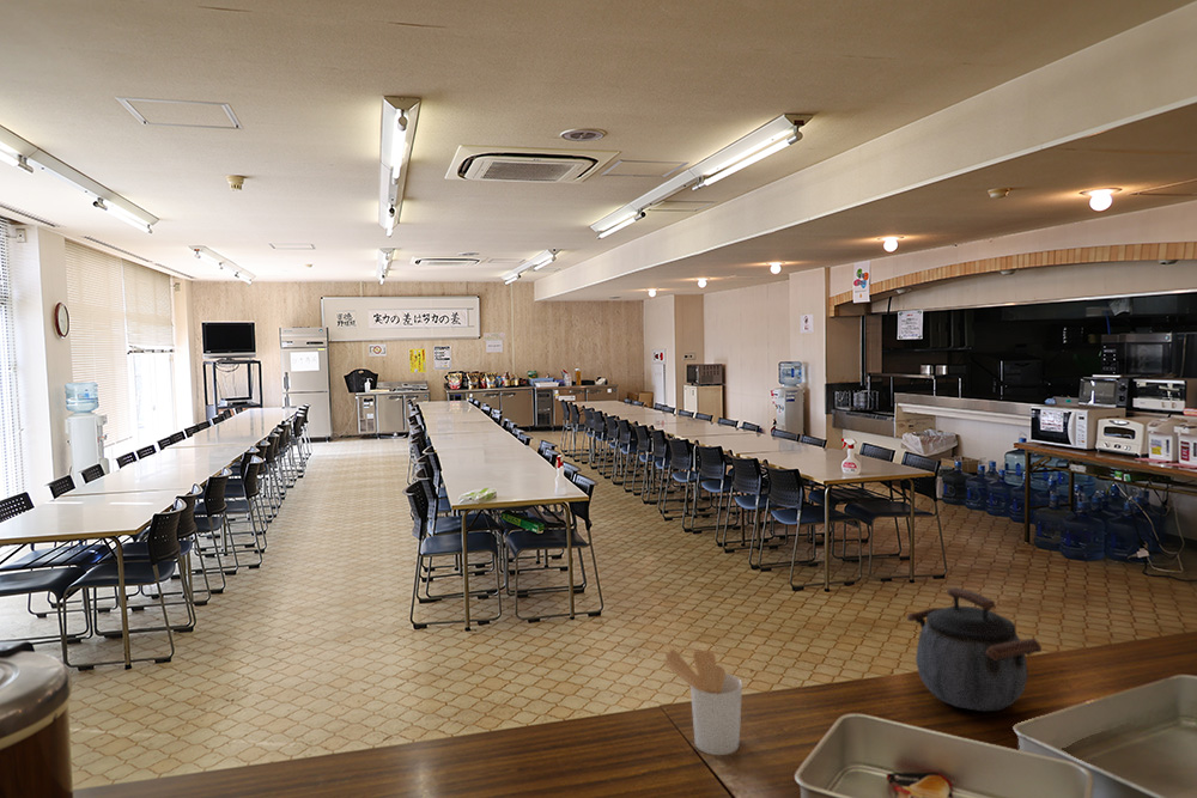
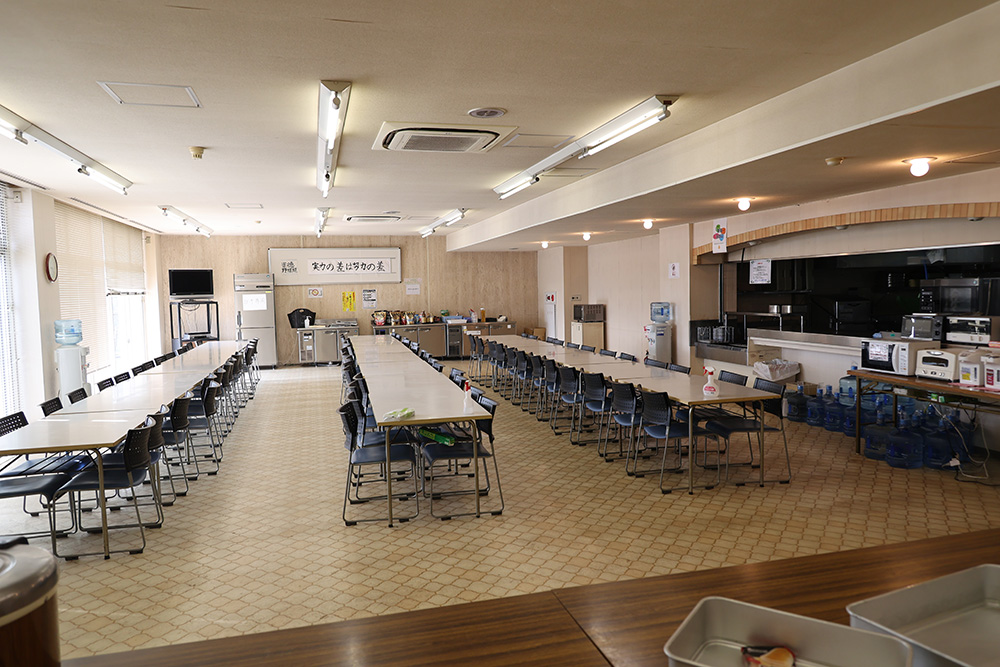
- utensil holder (701, 698)
- kettle (970, 647)
